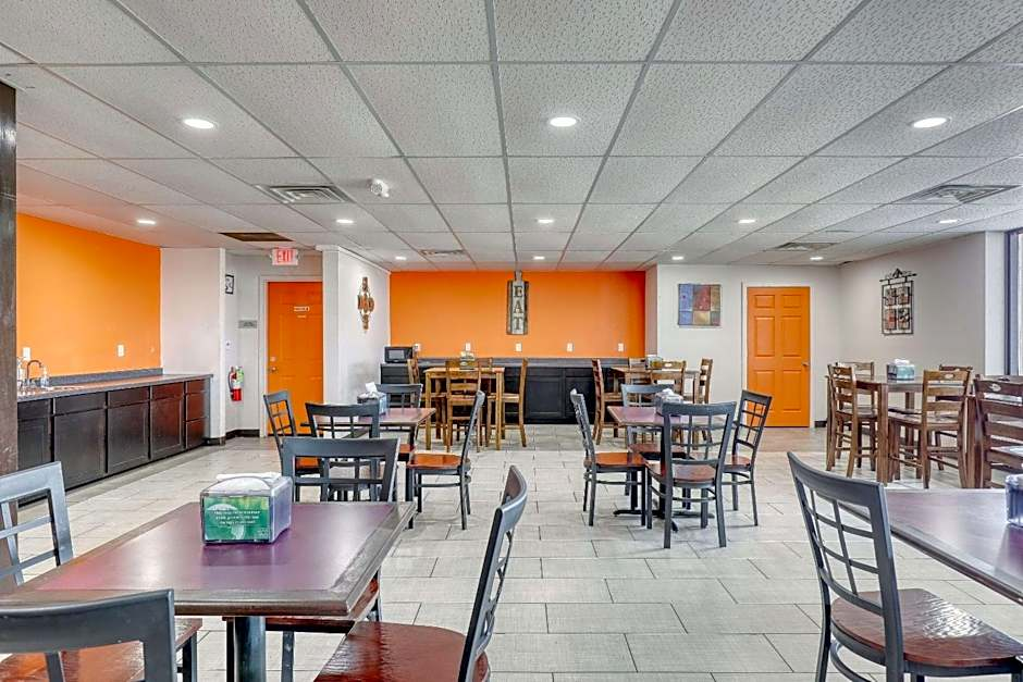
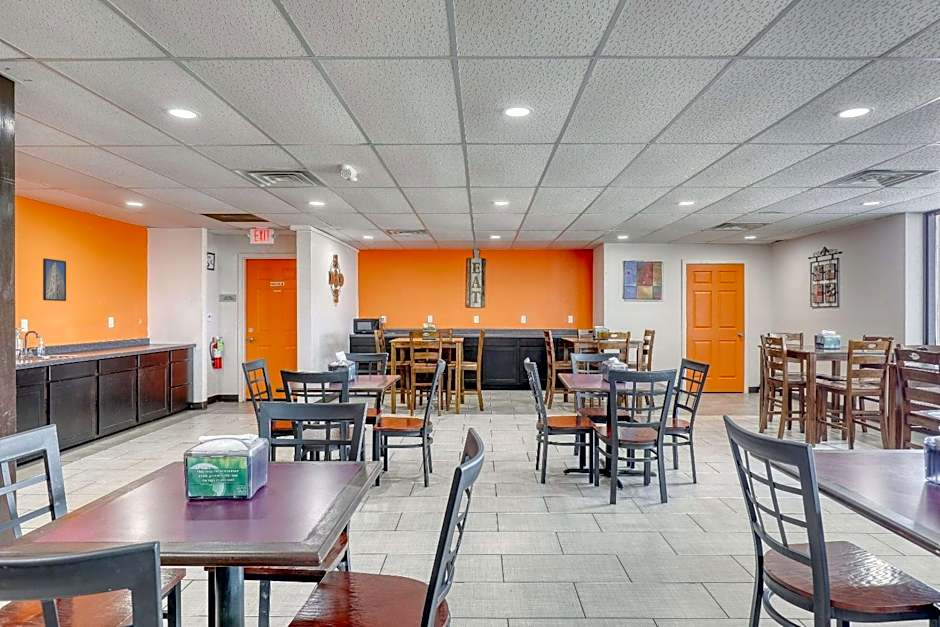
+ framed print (54, 280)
